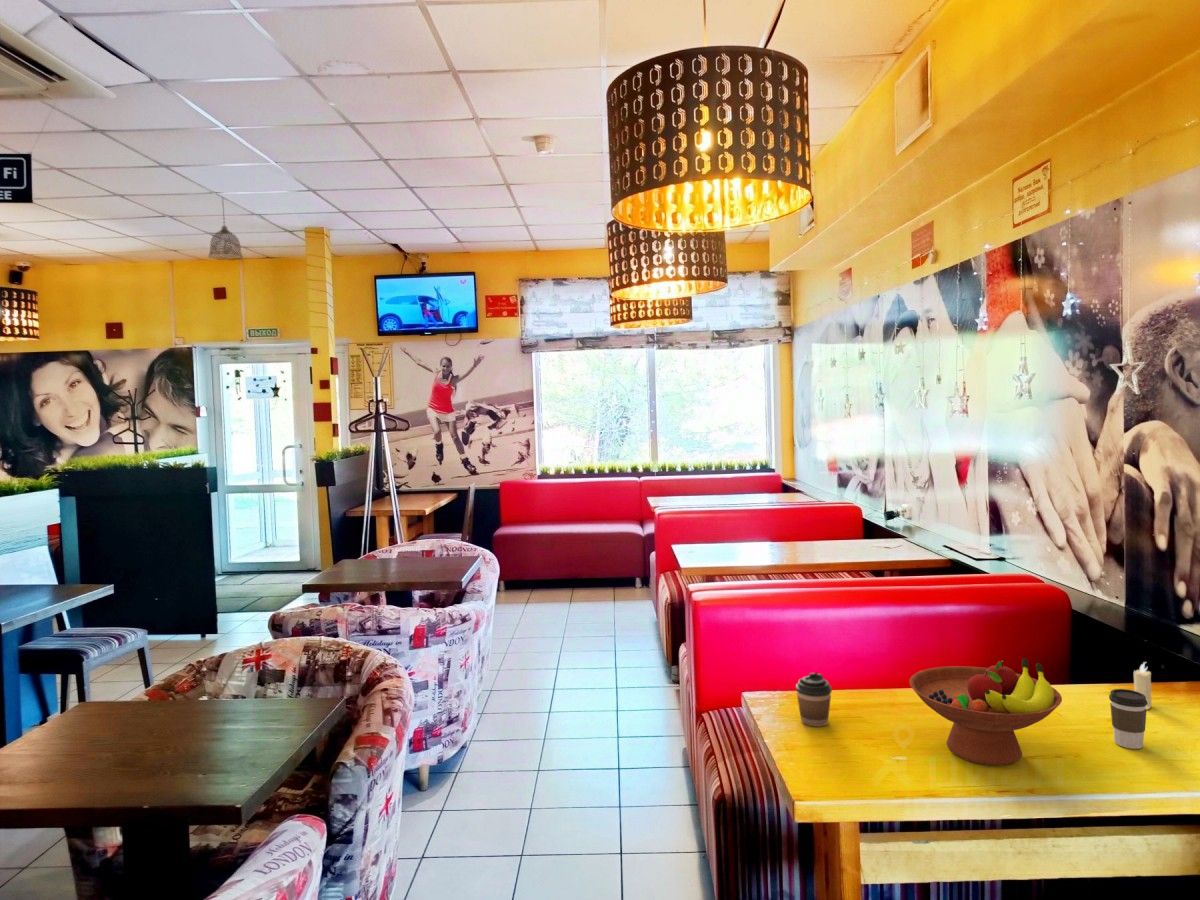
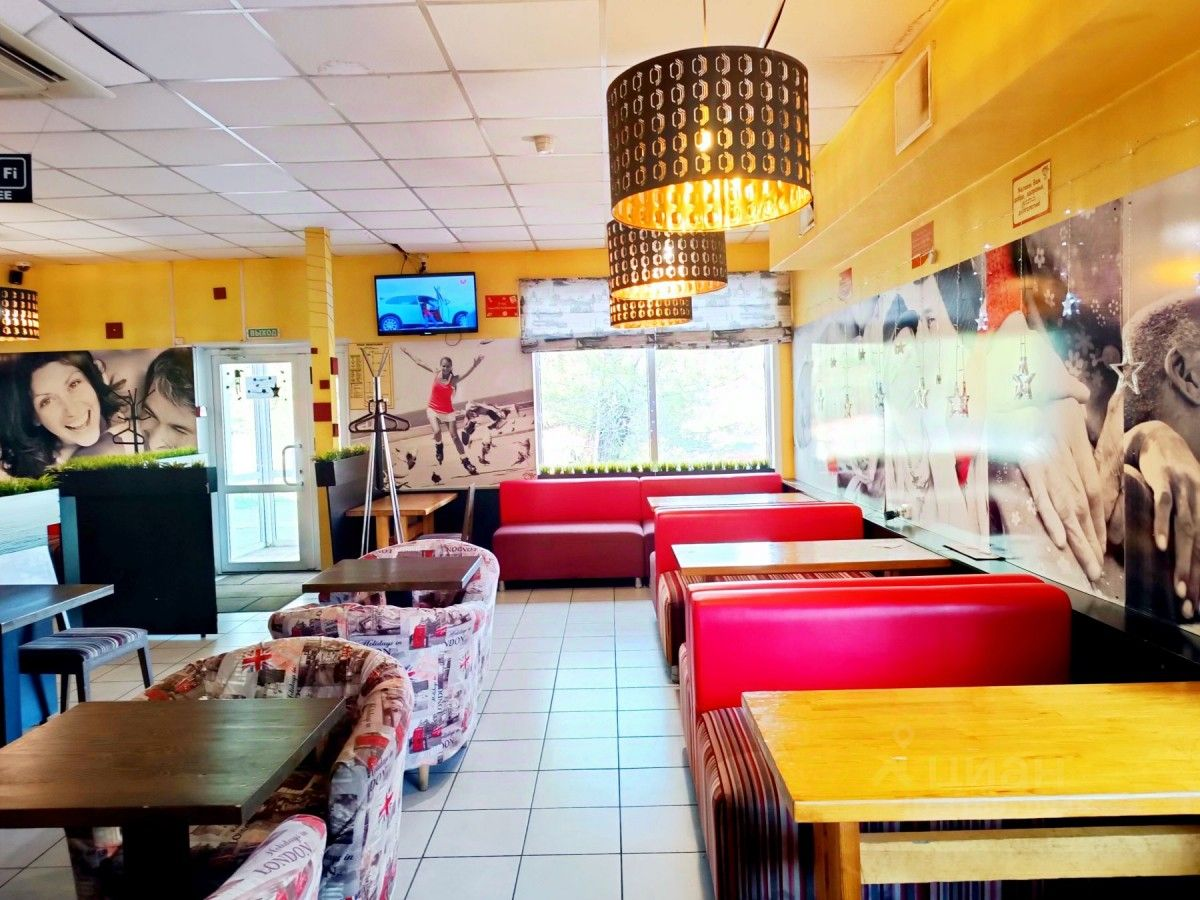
- coffee cup (813, 698)
- fruit bowl (982, 707)
- candle (1142, 683)
- coffee cup (1128, 718)
- pendant lamp (224, 227)
